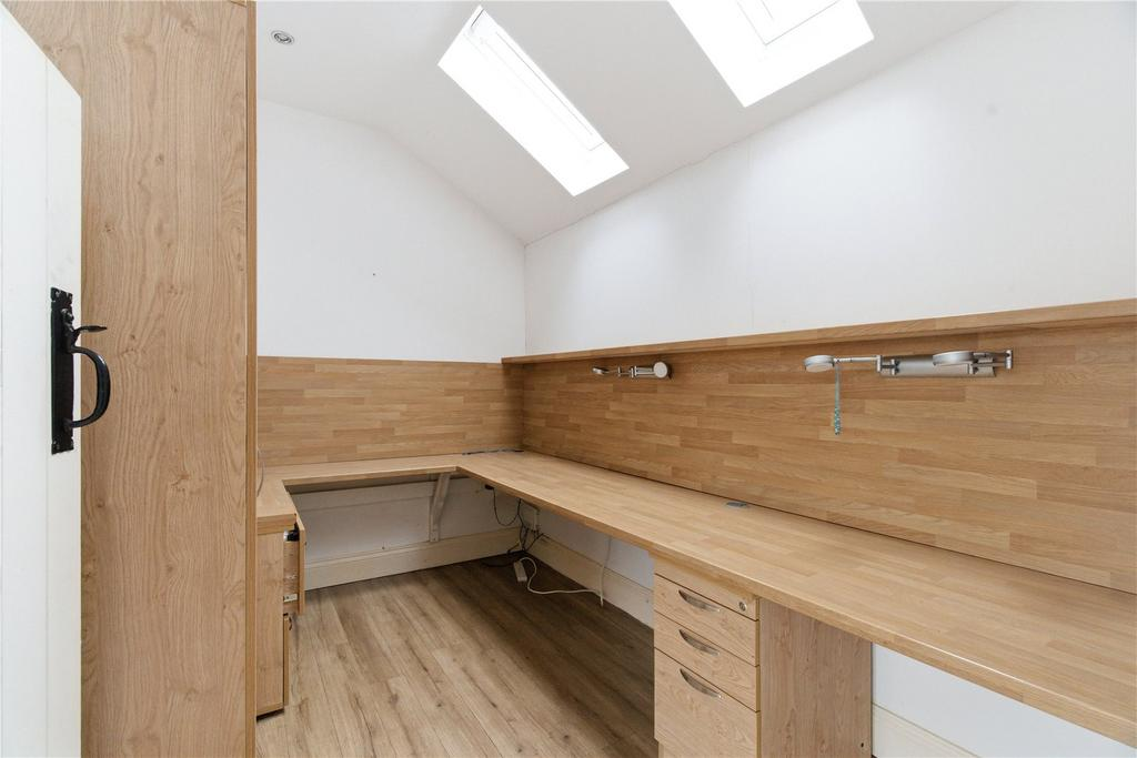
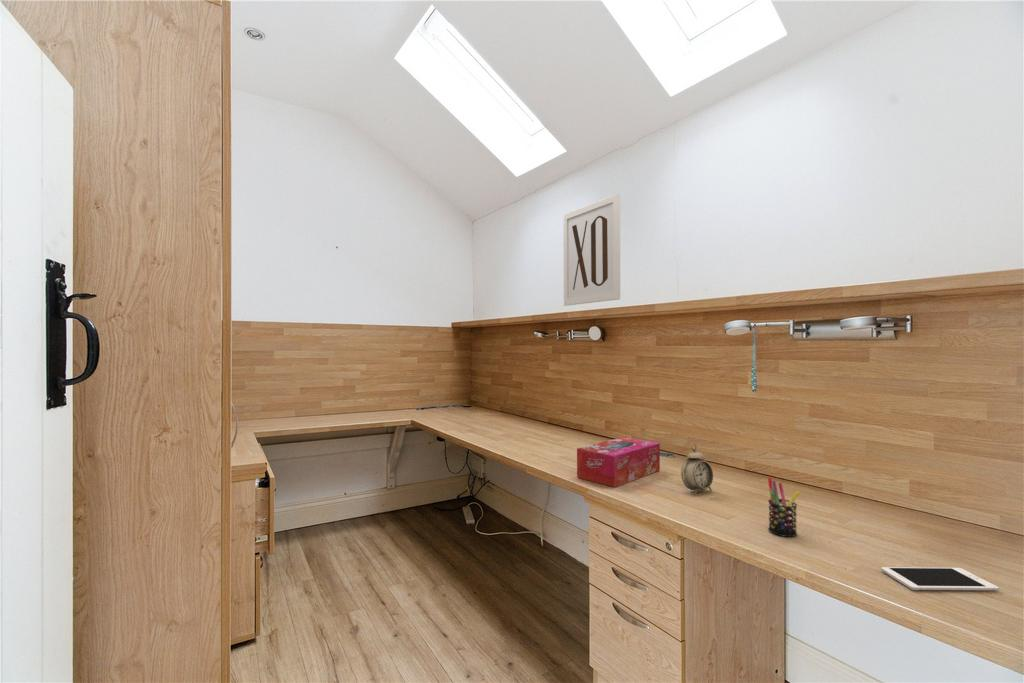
+ wall art (589, 253)
+ tissue box (619, 459)
+ cell phone (937, 578)
+ alarm clock (697, 467)
+ pen holder (779, 506)
